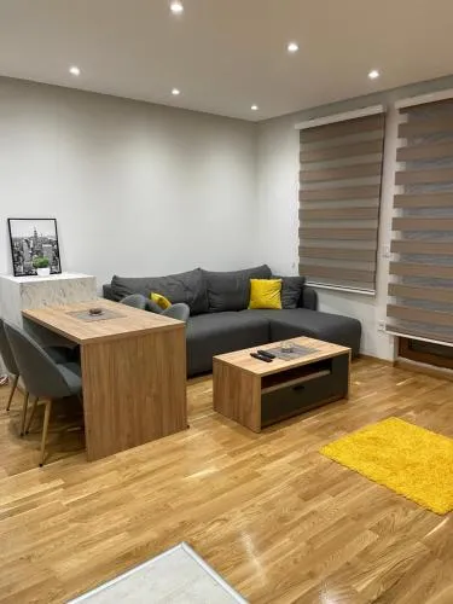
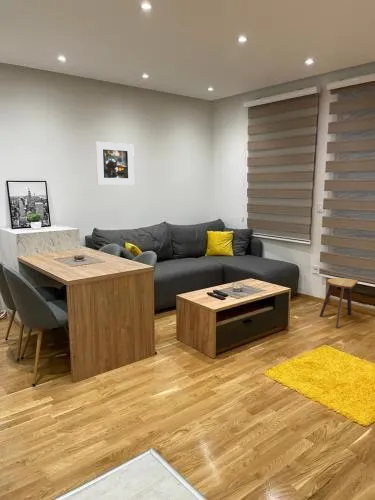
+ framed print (115, 164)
+ stool (340, 300)
